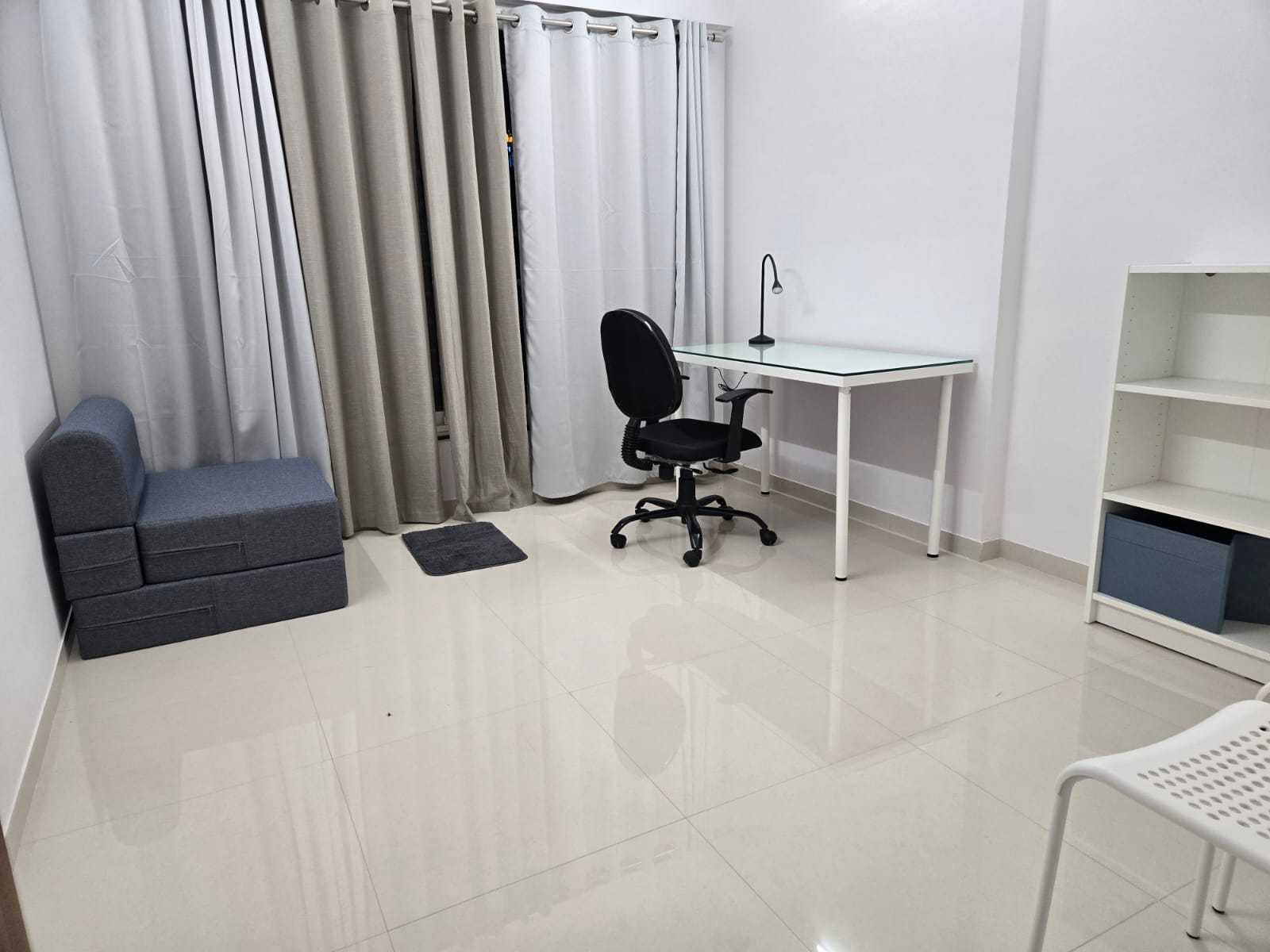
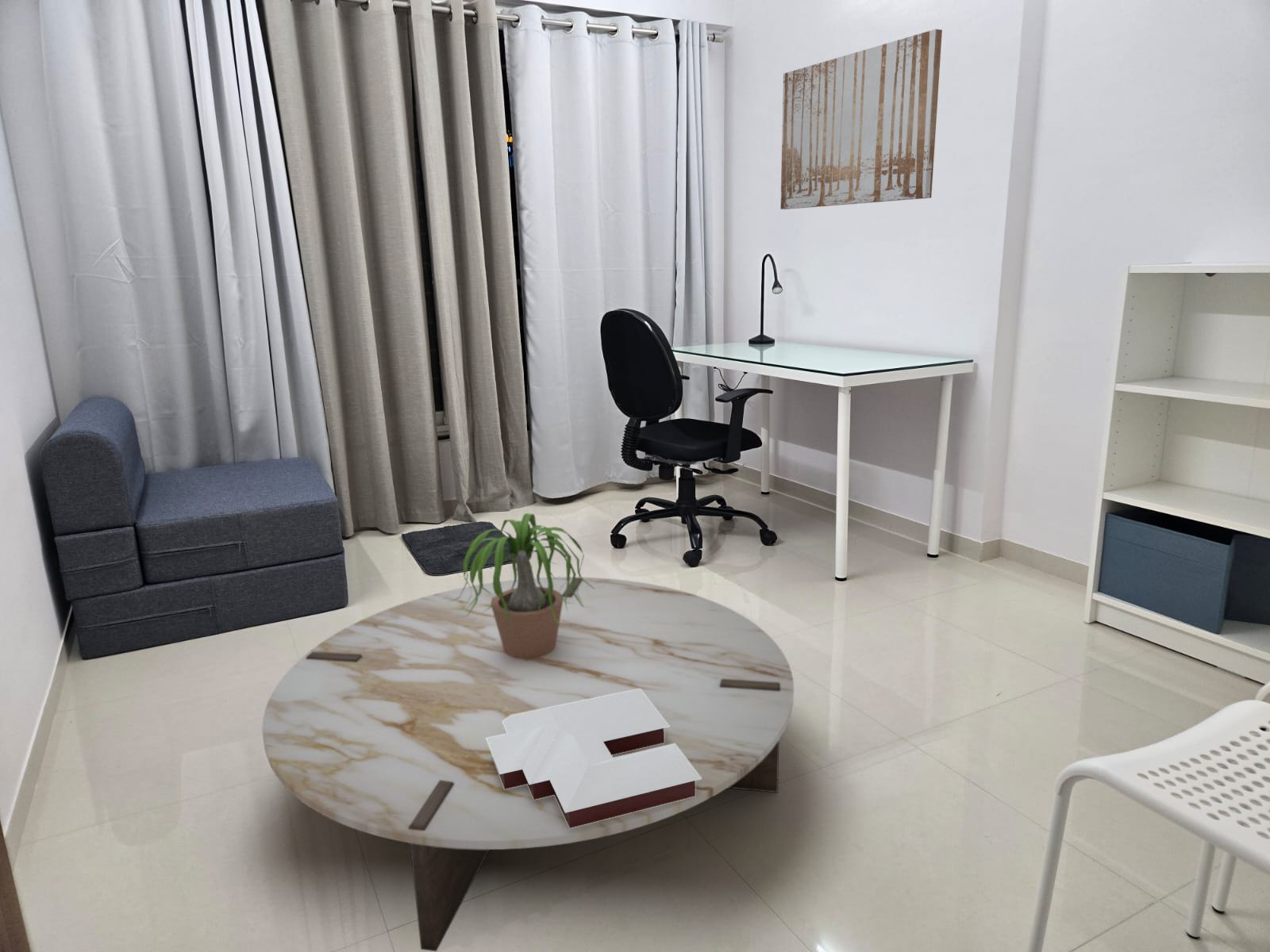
+ potted plant (529, 590)
+ coffee table (536, 709)
+ books (587, 744)
+ wall art (851, 130)
